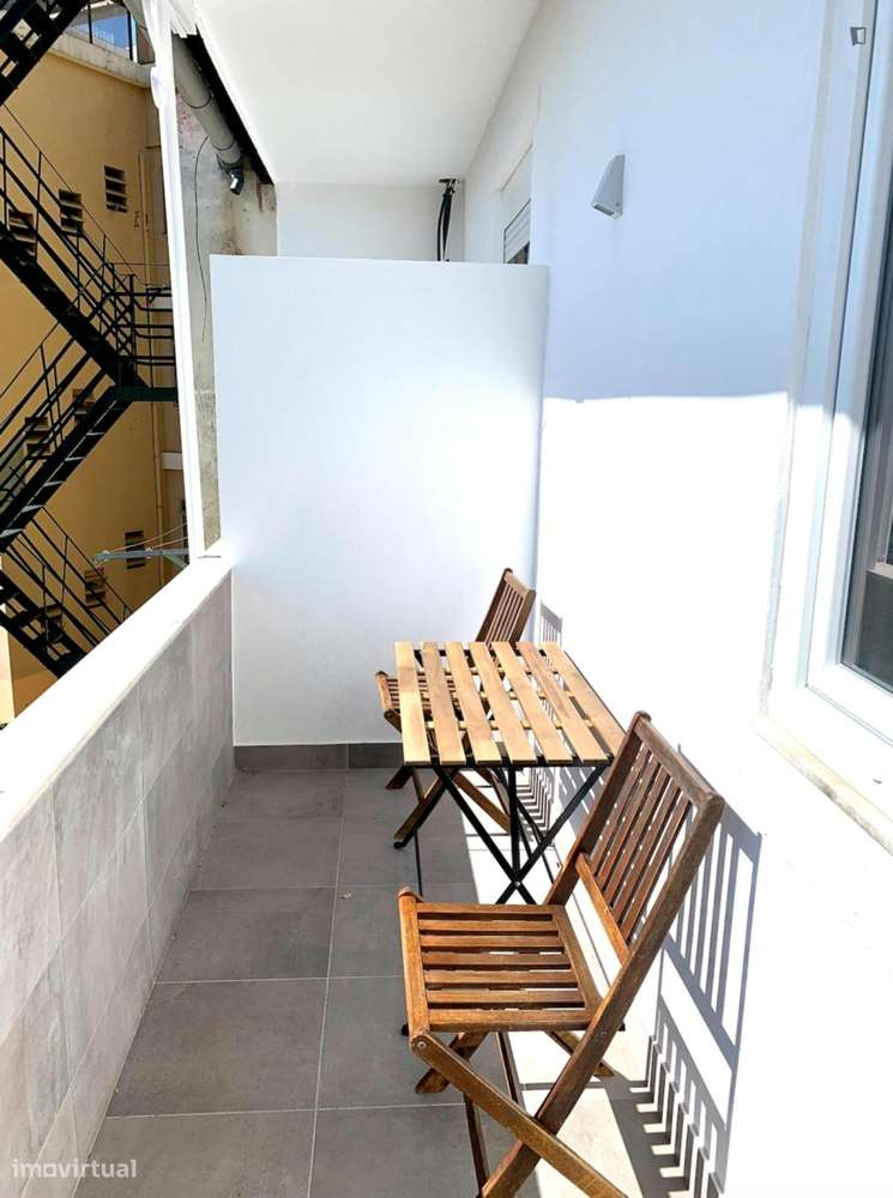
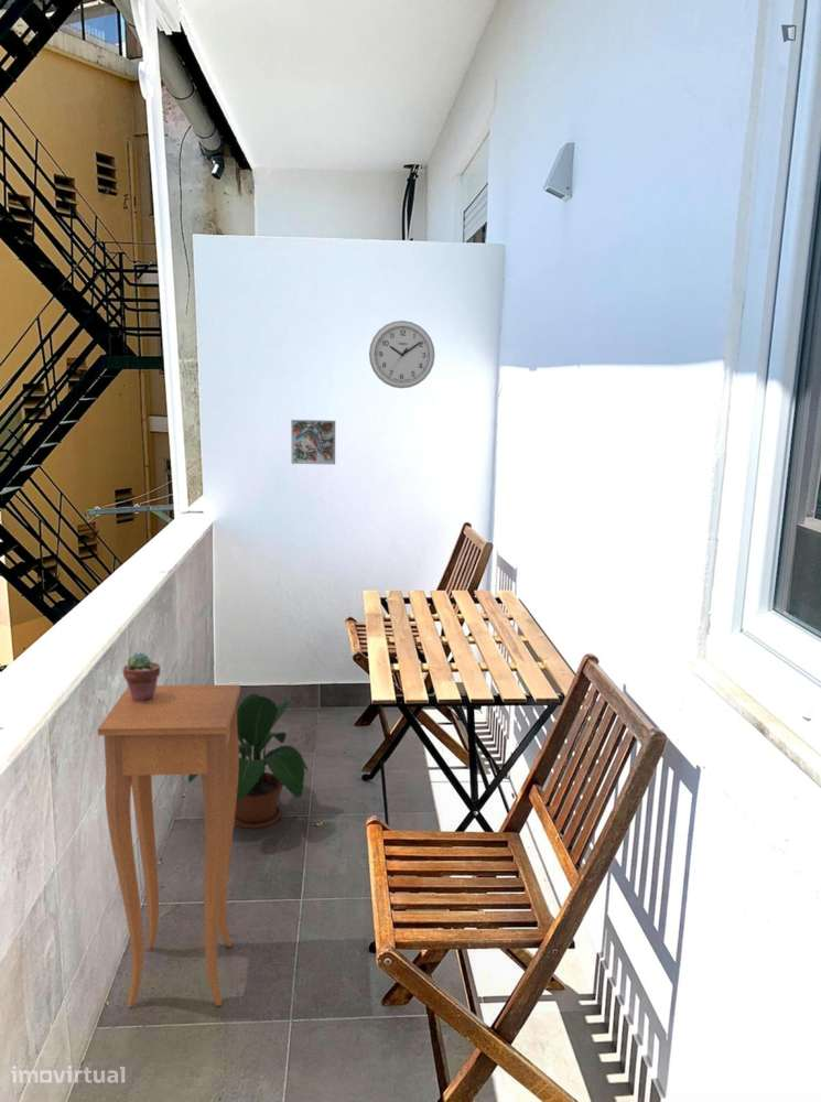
+ potted plant (250, 750)
+ potted succulent (141, 674)
+ side table (154, 843)
+ wall clock (401, 354)
+ decorative tile (313, 442)
